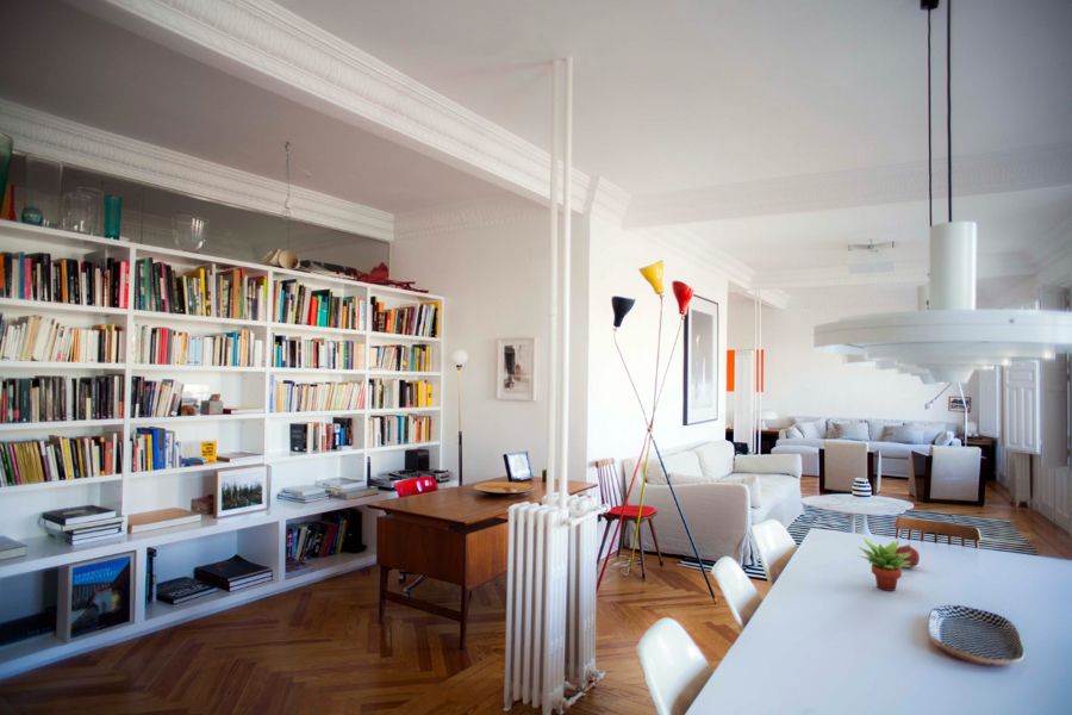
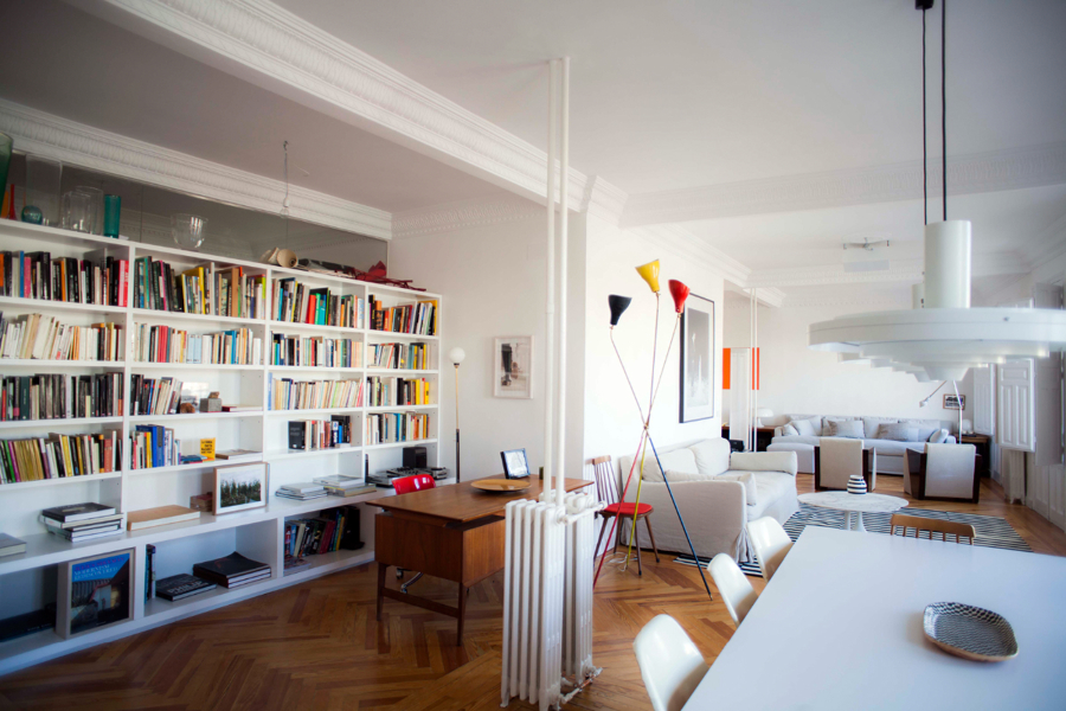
- fruit (906, 557)
- succulent plant (884, 564)
